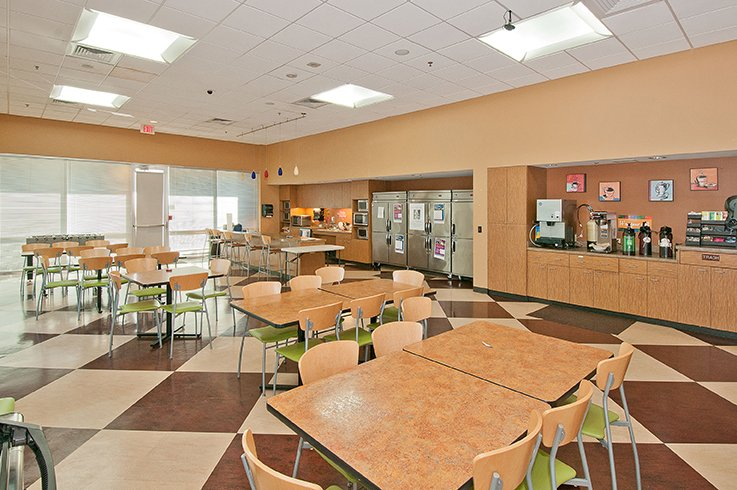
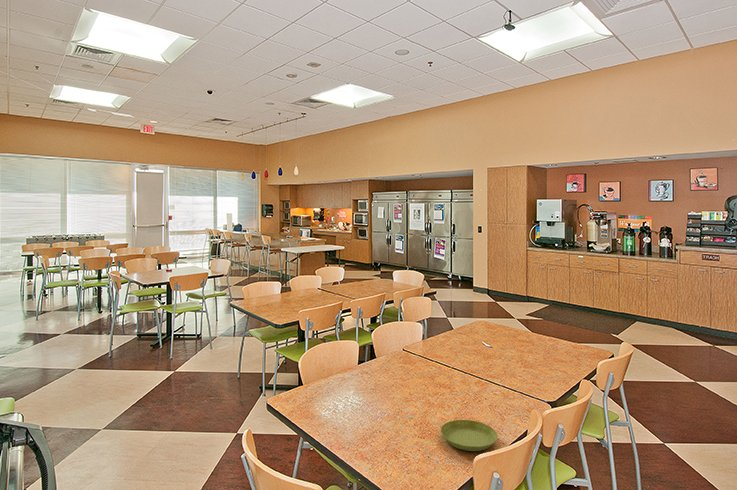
+ saucer (468, 436)
